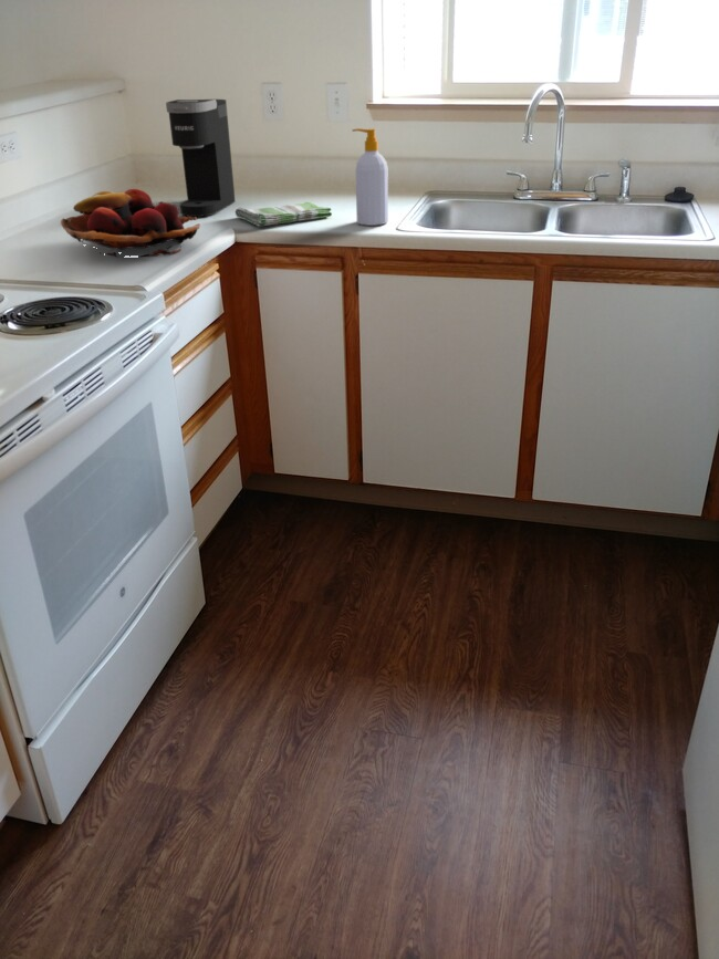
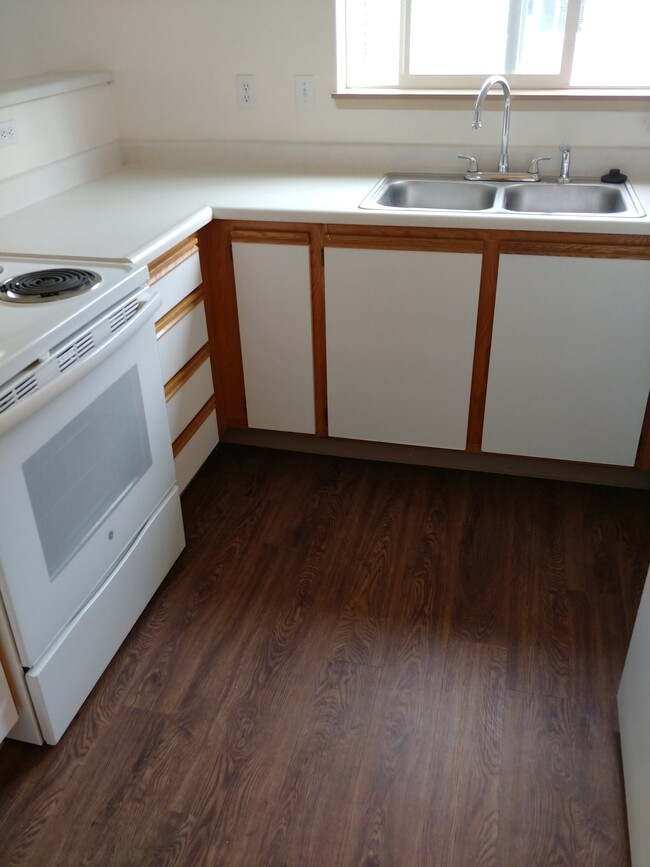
- fruit basket (127, 220)
- dish towel (283, 210)
- soap bottle (369, 176)
- coffee maker (202, 155)
